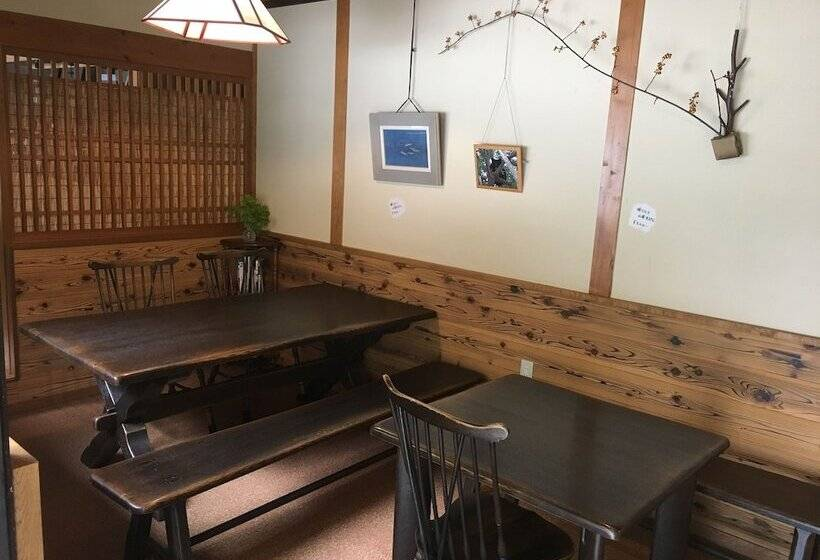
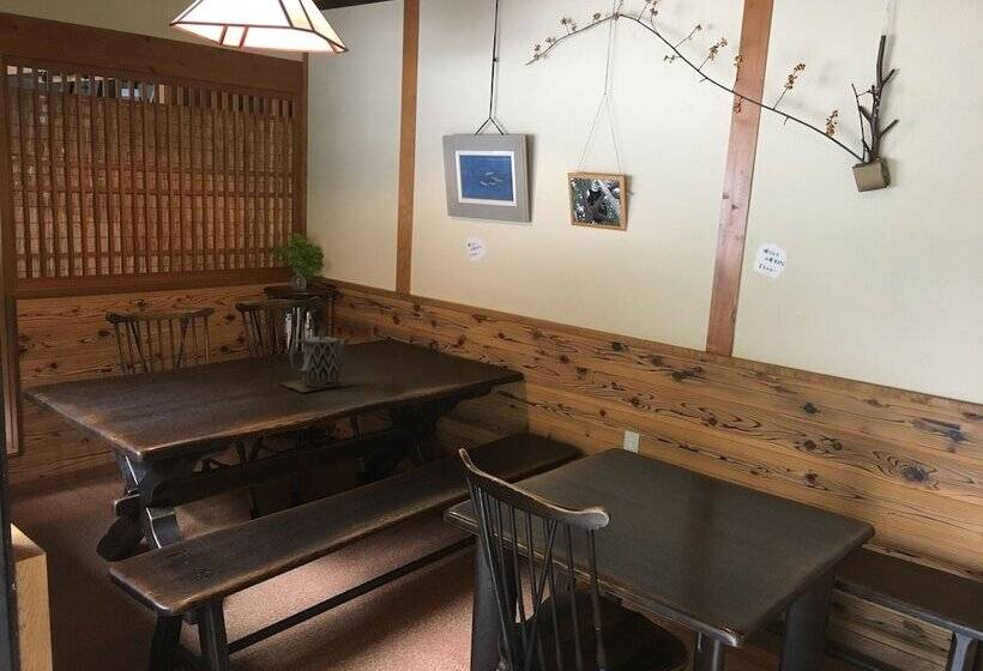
+ teapot (318, 356)
